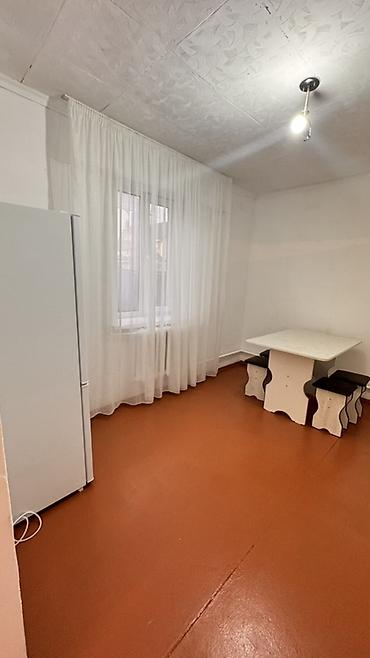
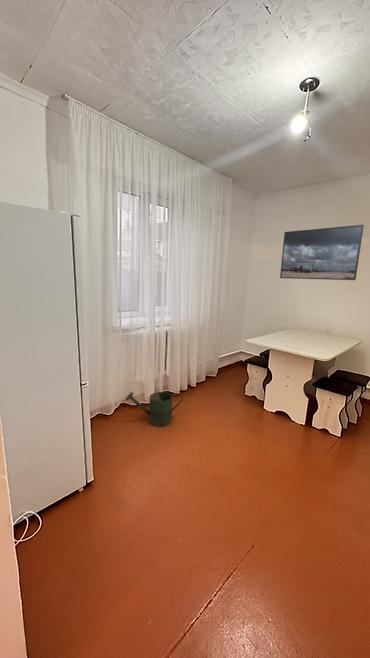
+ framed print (317, 254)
+ watering can (154, 406)
